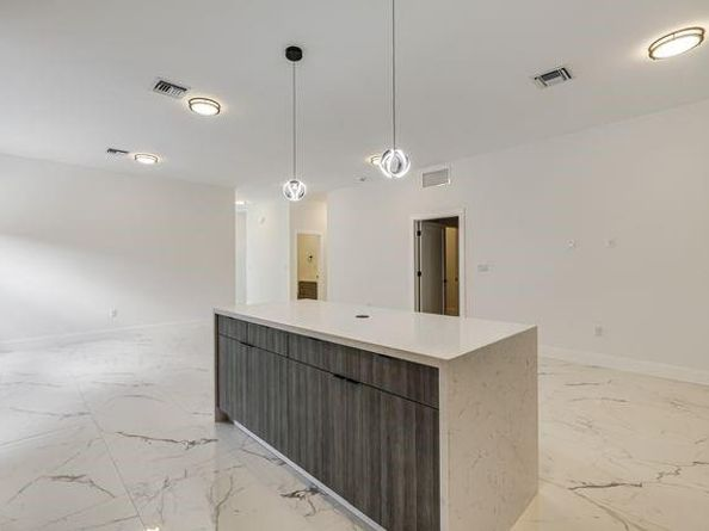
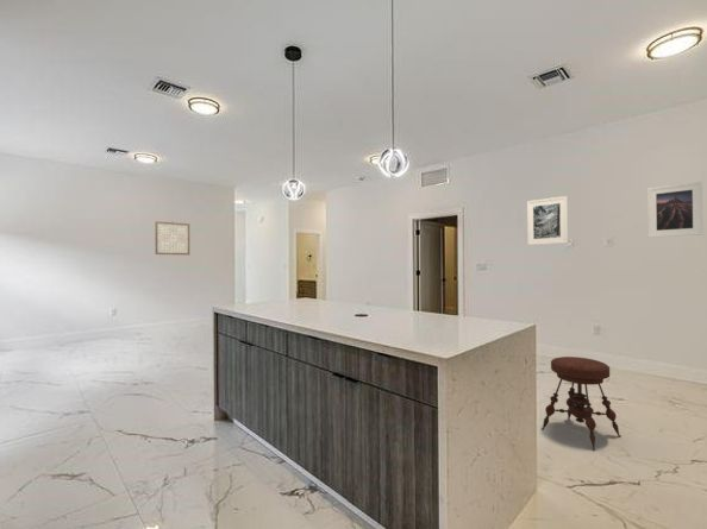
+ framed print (674, 210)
+ stool (580, 396)
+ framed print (546, 221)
+ wall art (171, 238)
